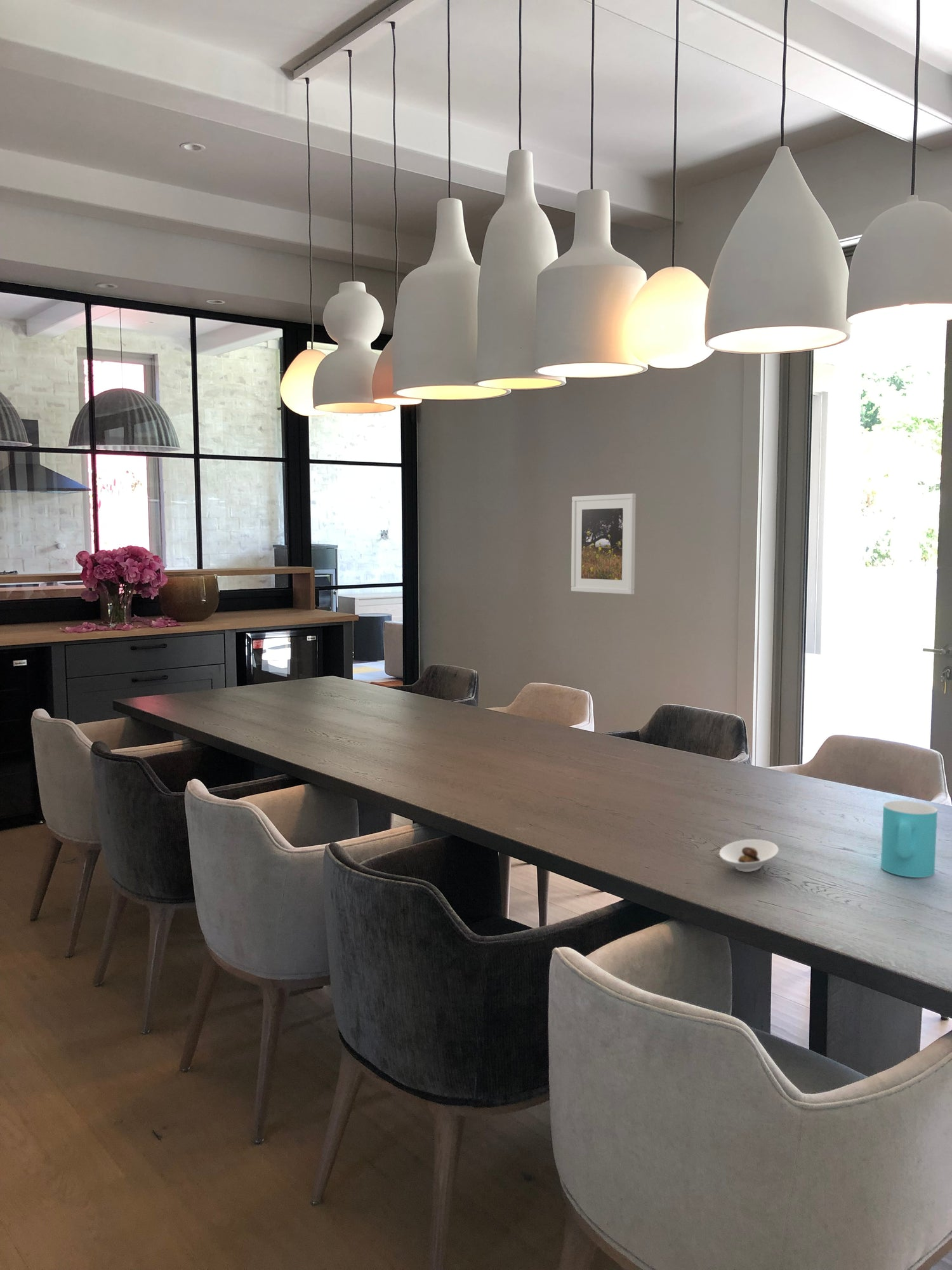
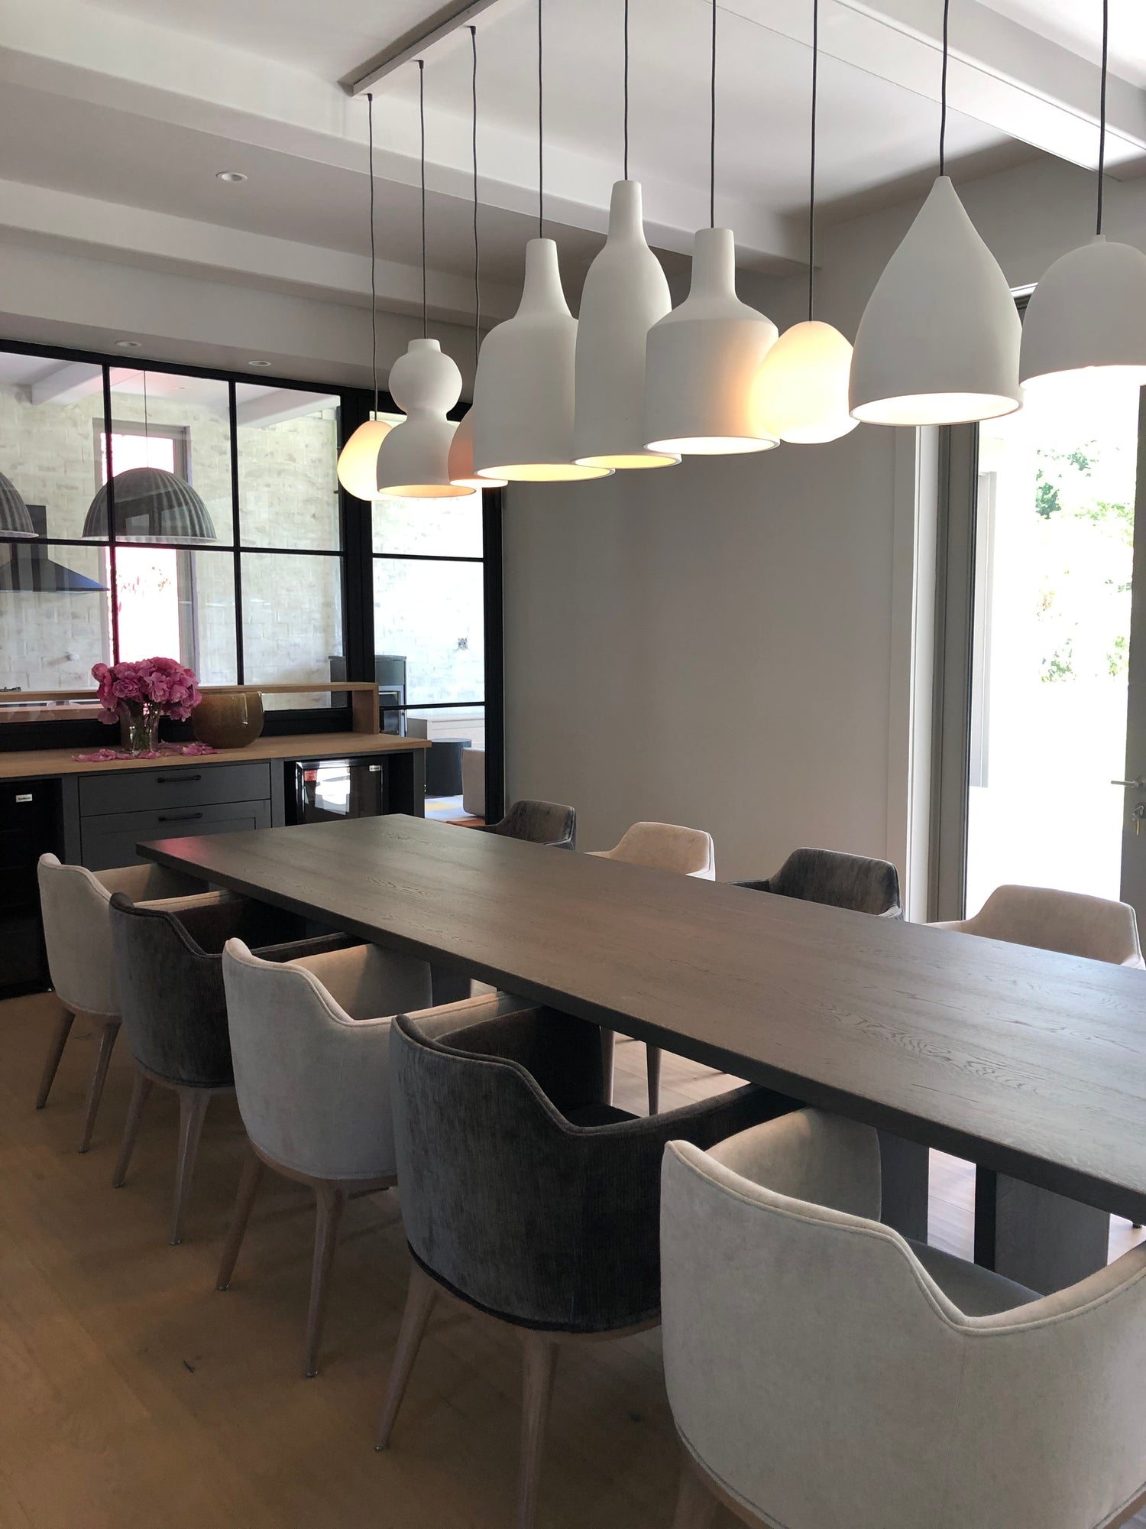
- cup (903, 840)
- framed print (602, 544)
- saucer (748, 857)
